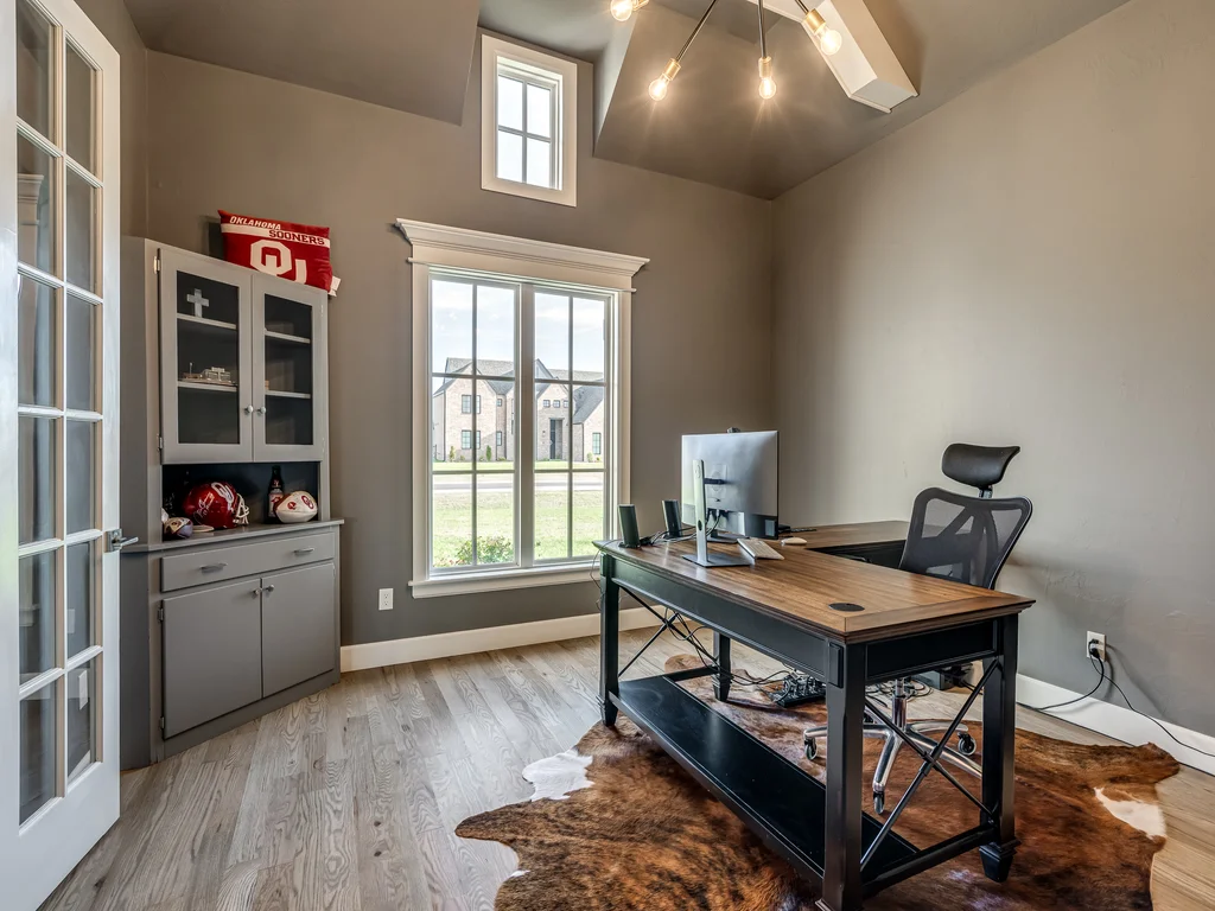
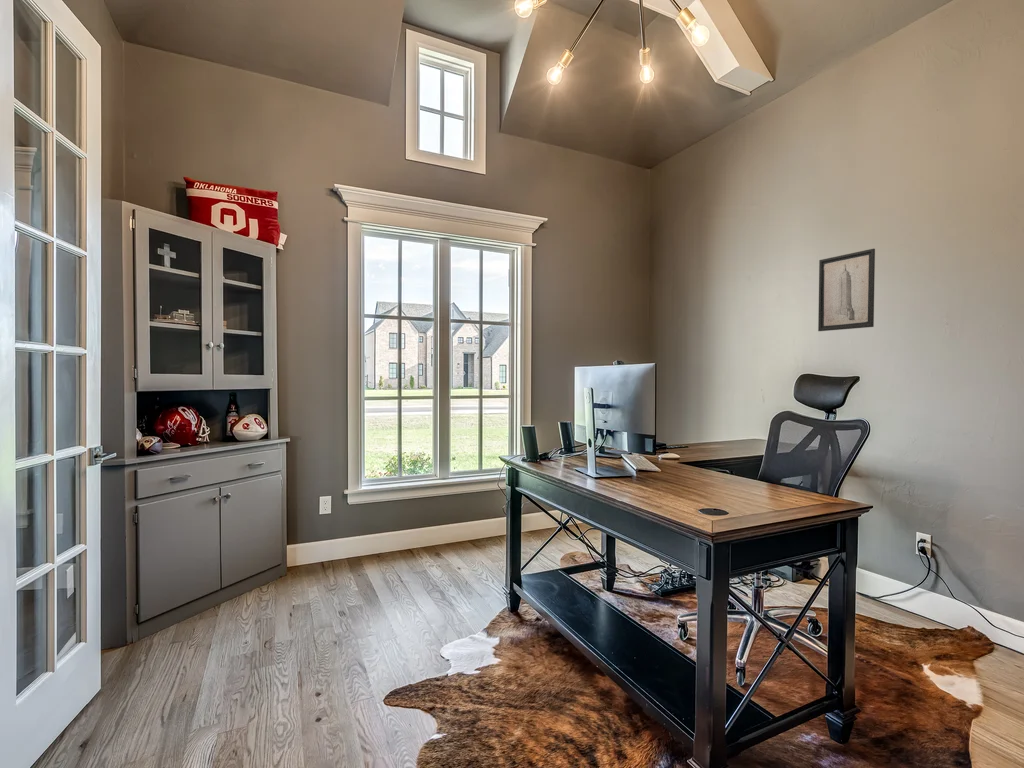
+ wall art (845, 291)
